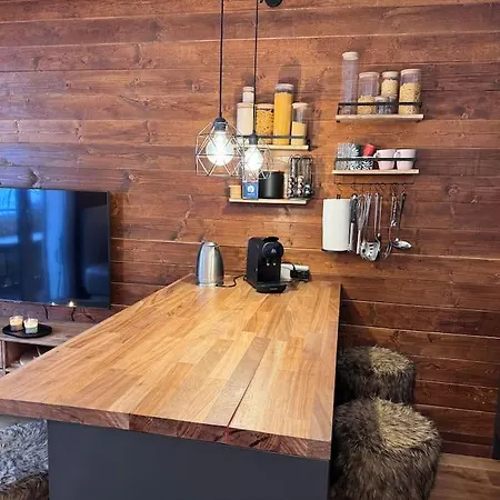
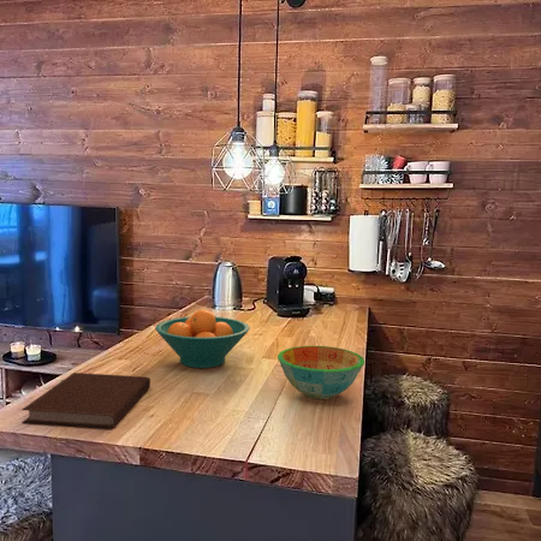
+ fruit bowl (202, 335)
+ bowl (320, 375)
+ notebook (91, 398)
